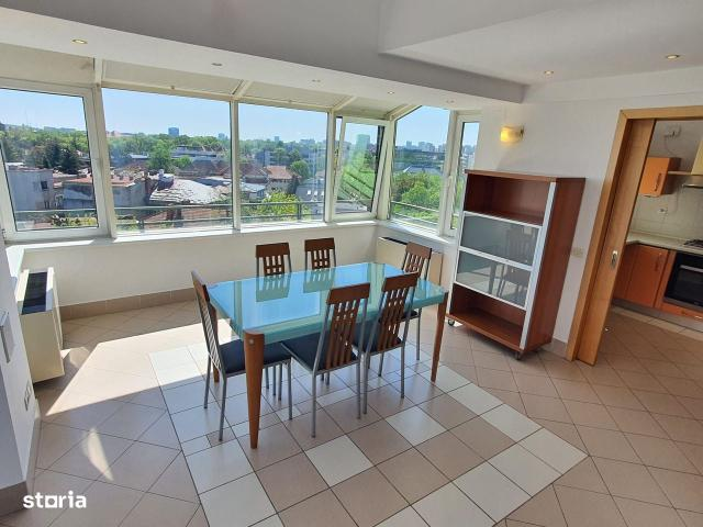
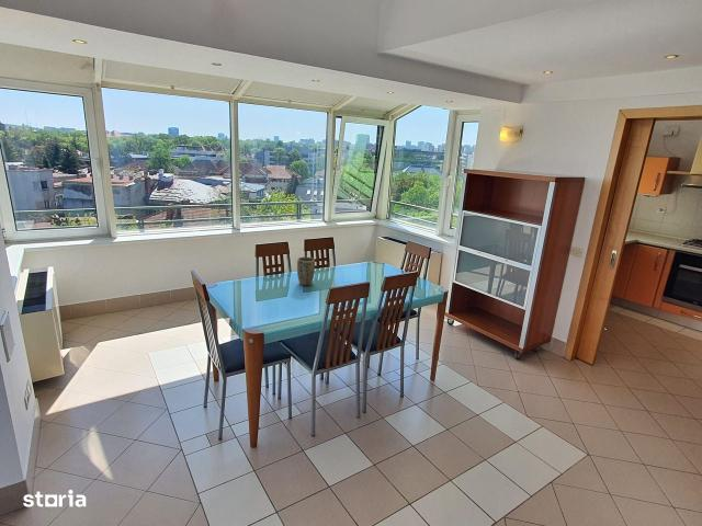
+ plant pot (305, 271)
